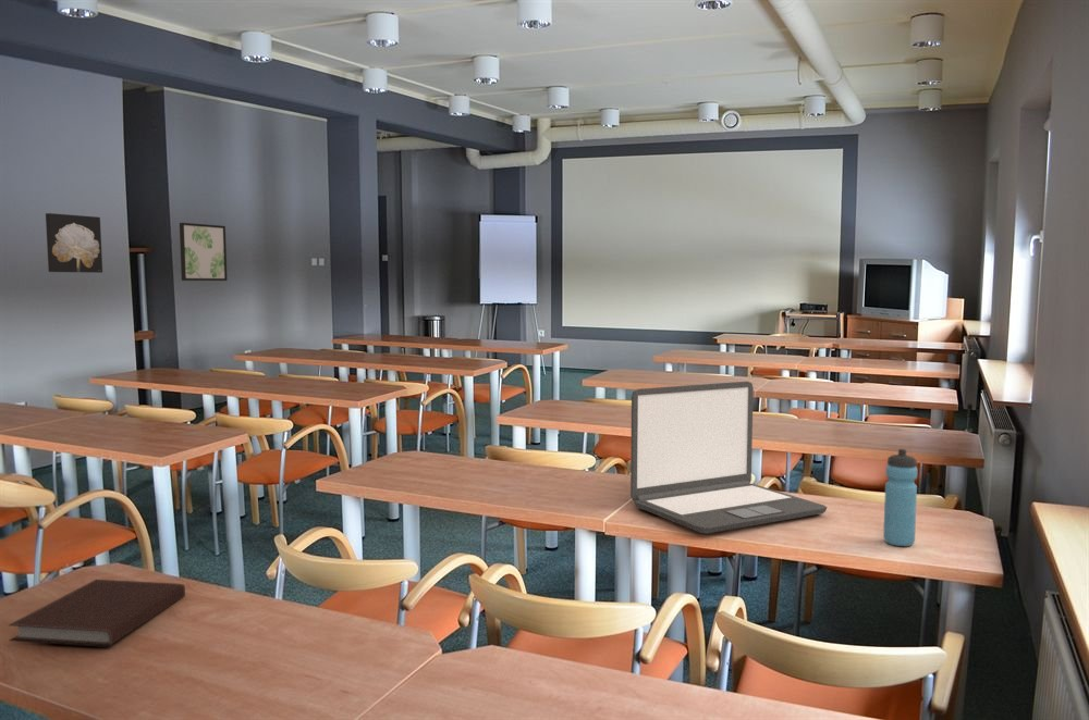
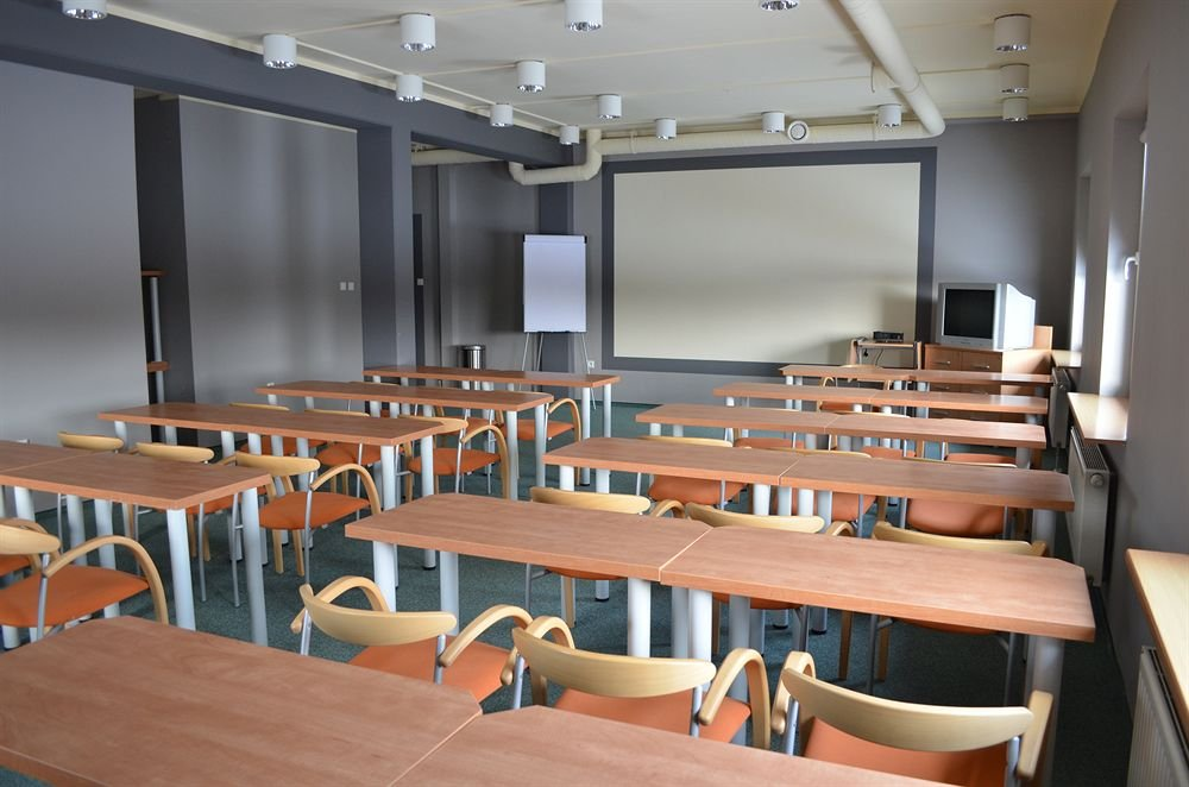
- wall art (204, 252)
- water bottle (901, 496)
- laptop (727, 450)
- wall art (74, 244)
- notebook (102, 610)
